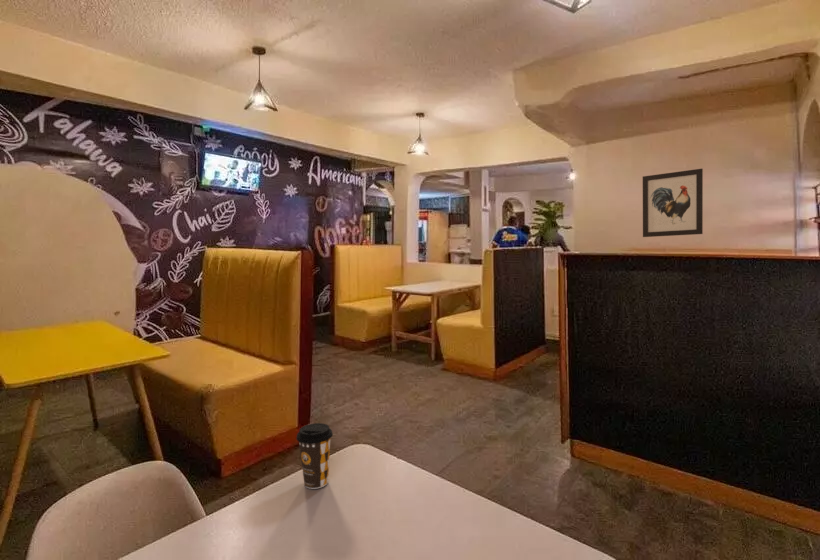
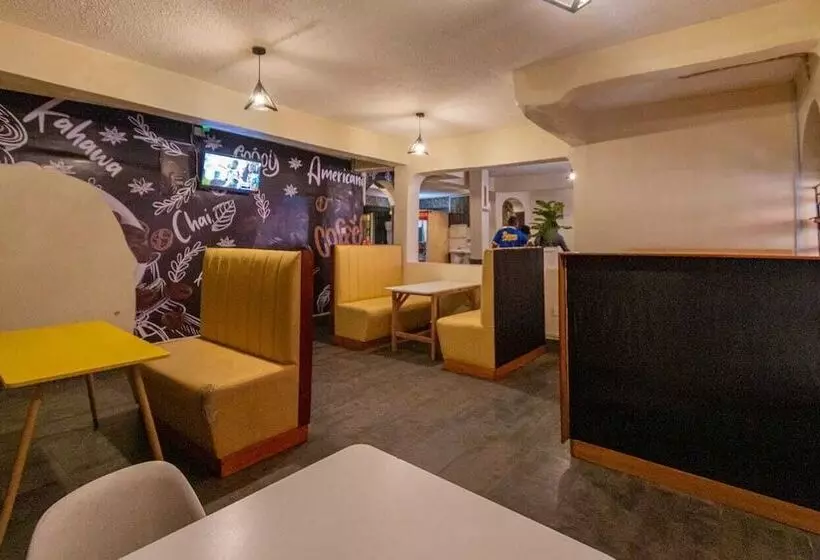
- wall art (671, 204)
- coffee cup (315, 455)
